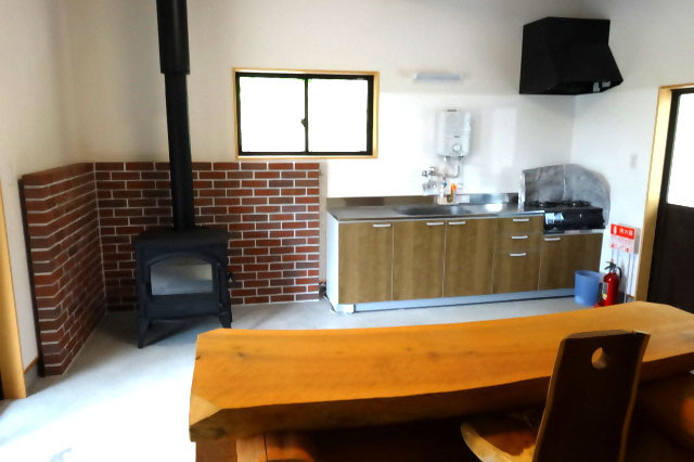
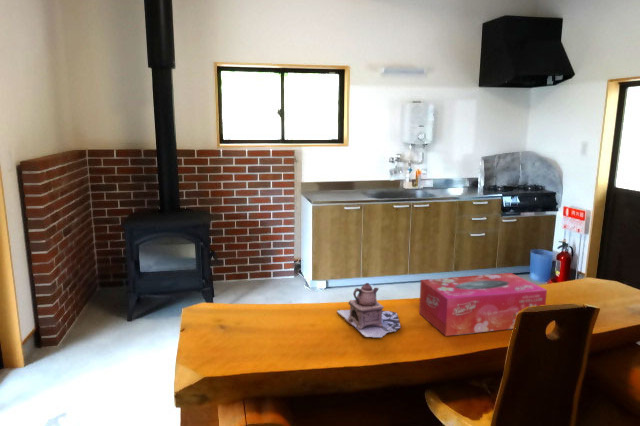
+ teapot (369, 304)
+ tissue box (480, 302)
